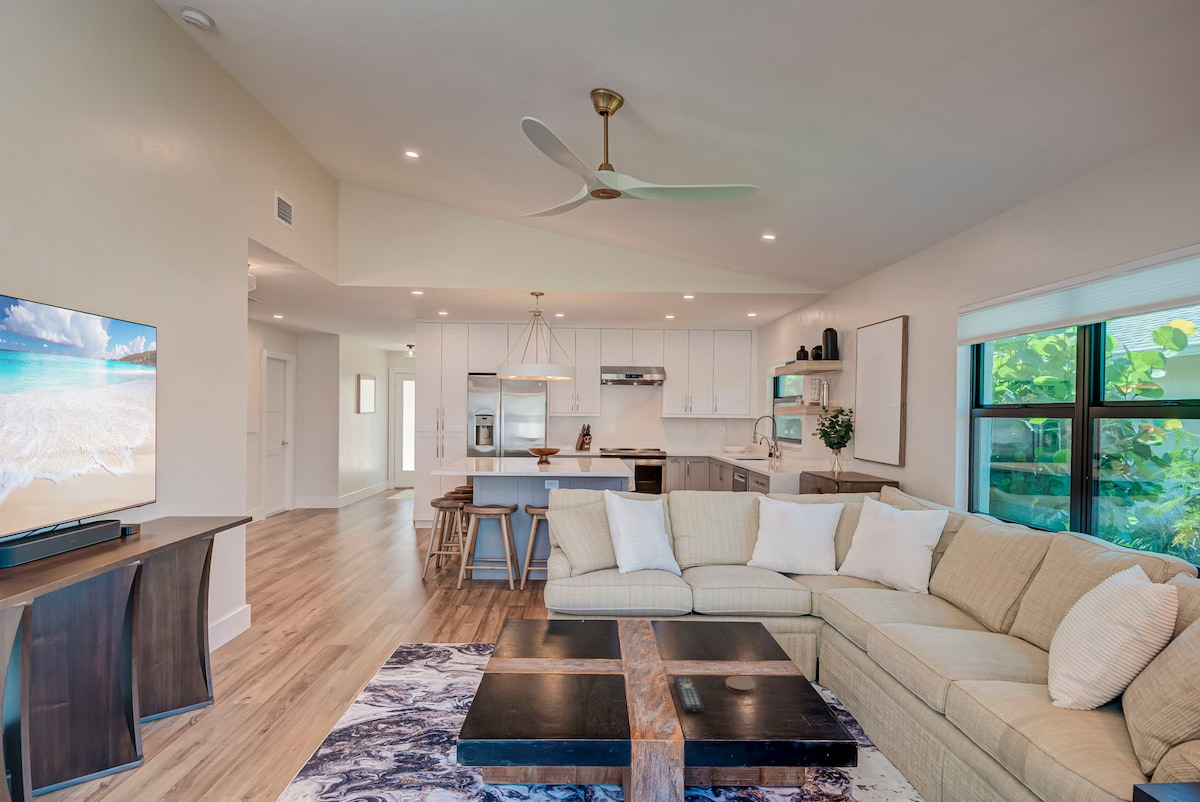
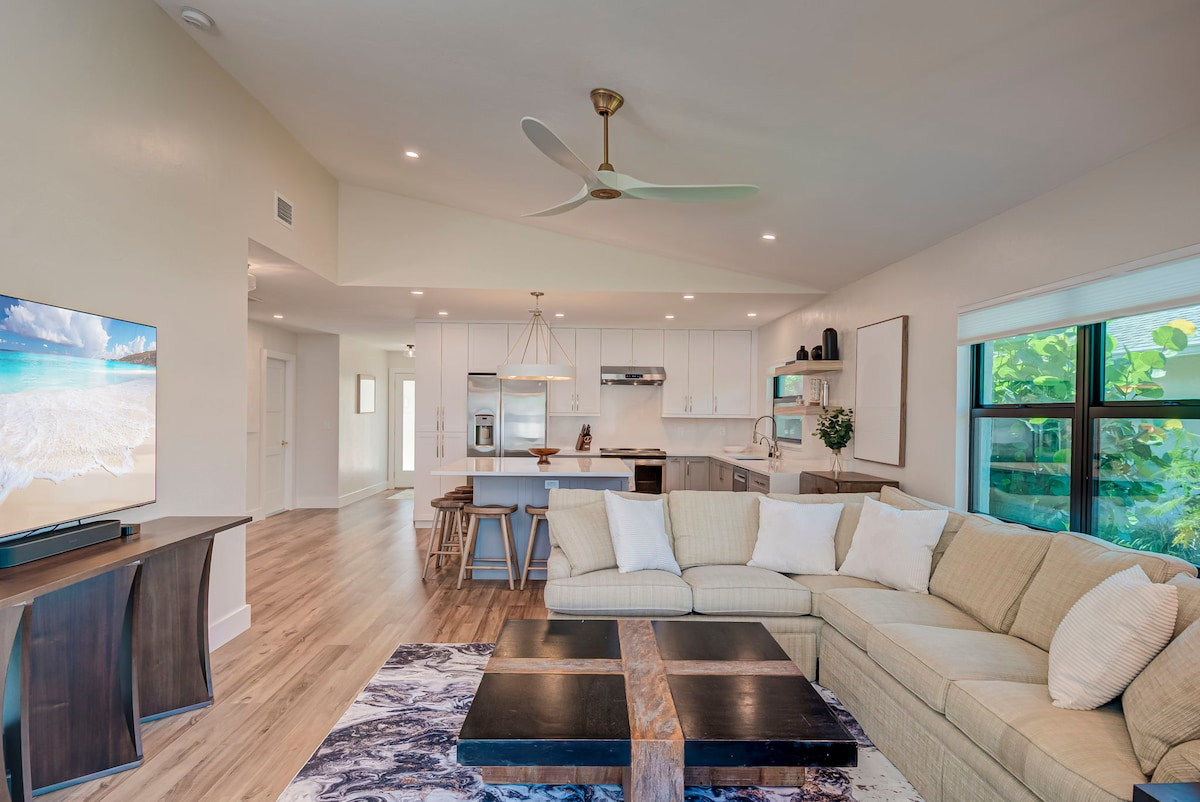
- remote control (687, 692)
- coaster (740, 684)
